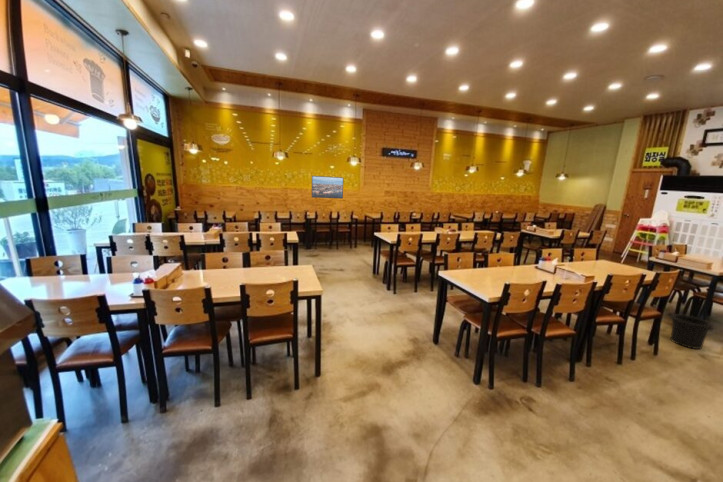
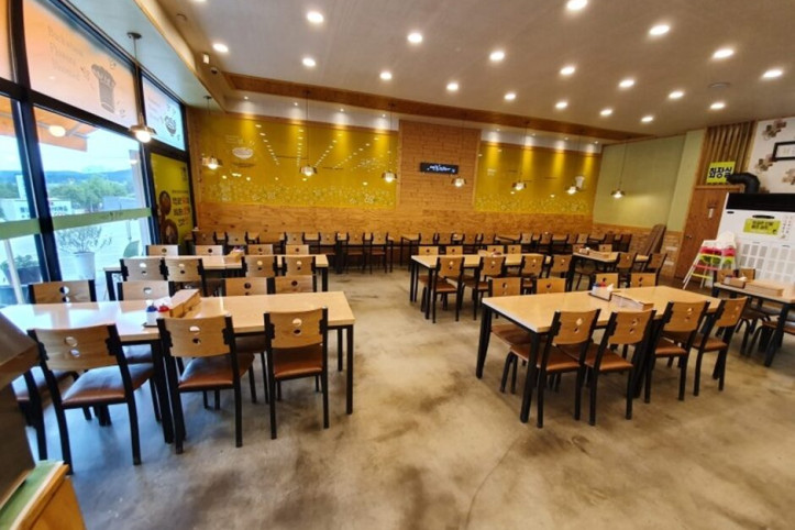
- trash can (688, 331)
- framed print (327, 187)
